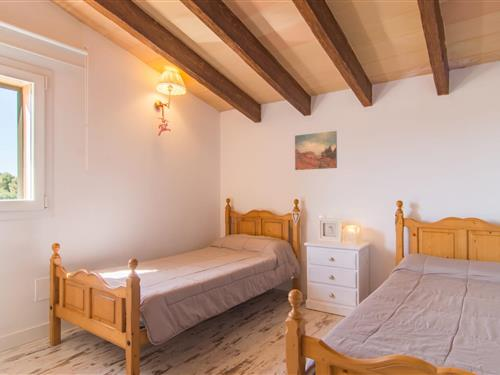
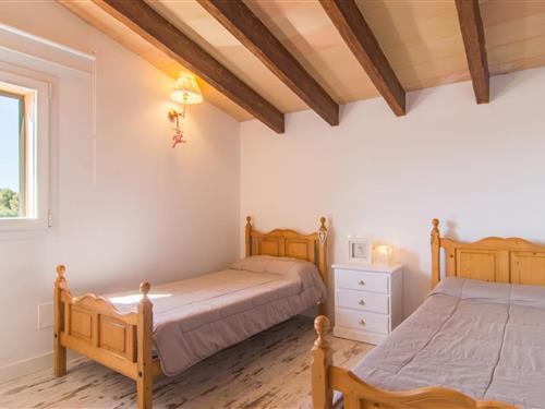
- wall art (315, 151)
